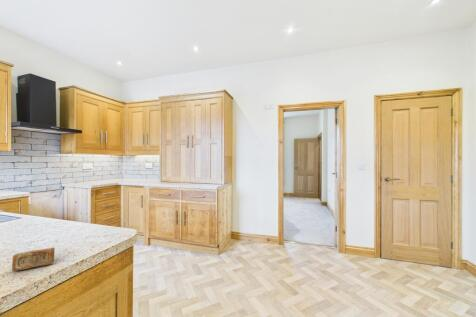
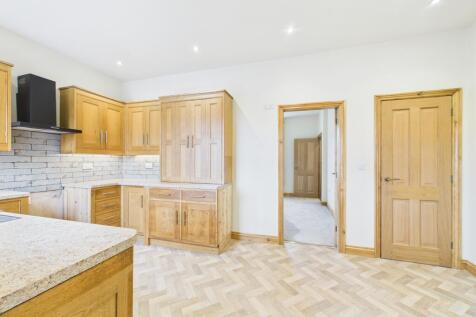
- soap bar (34, 258)
